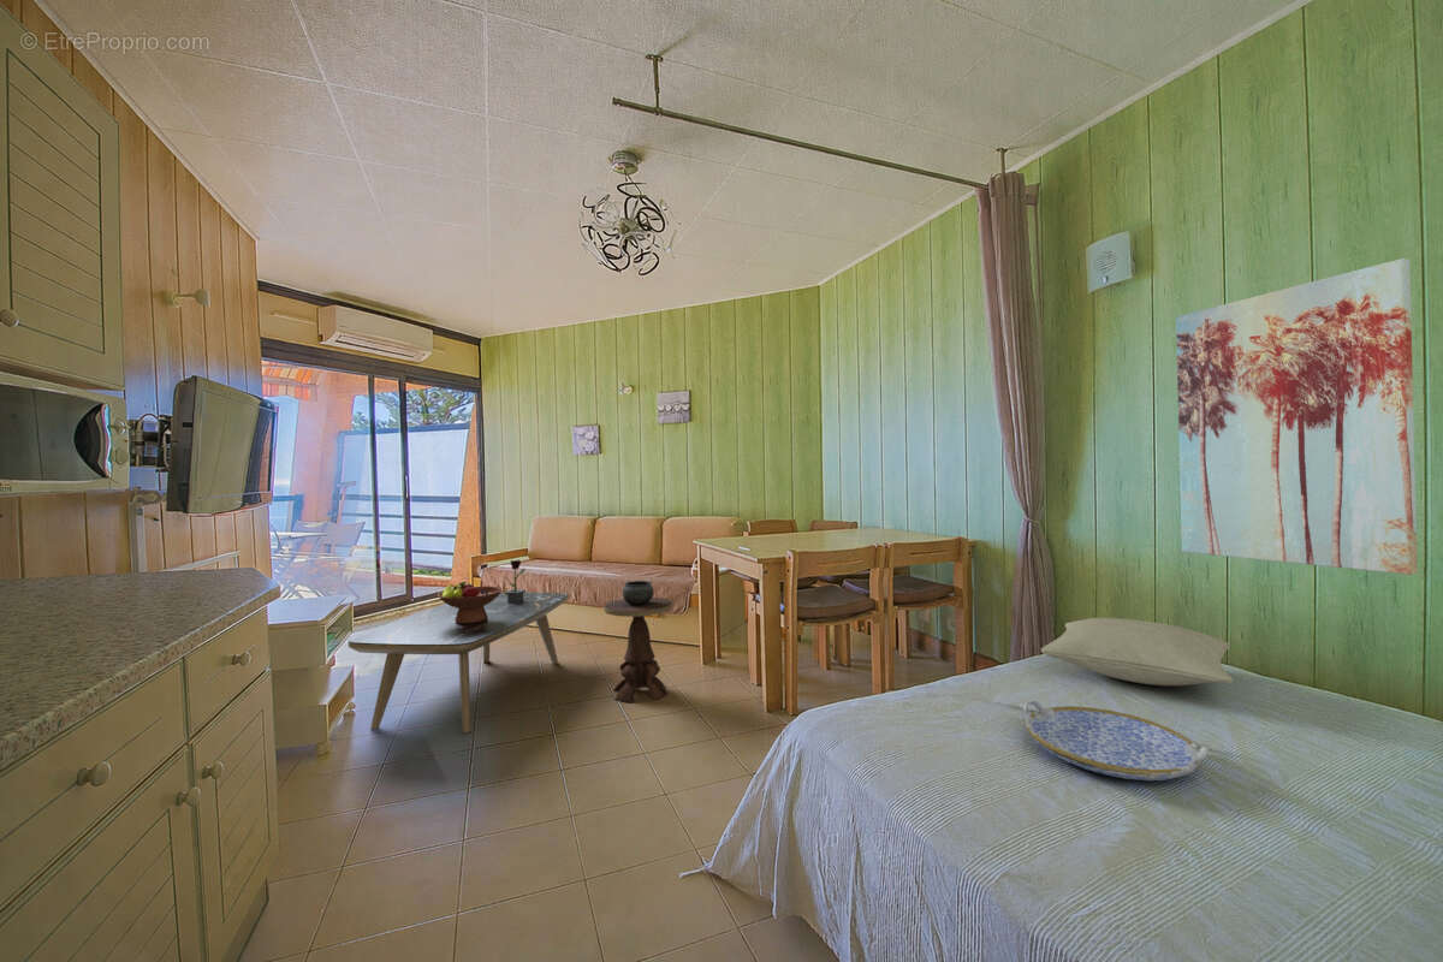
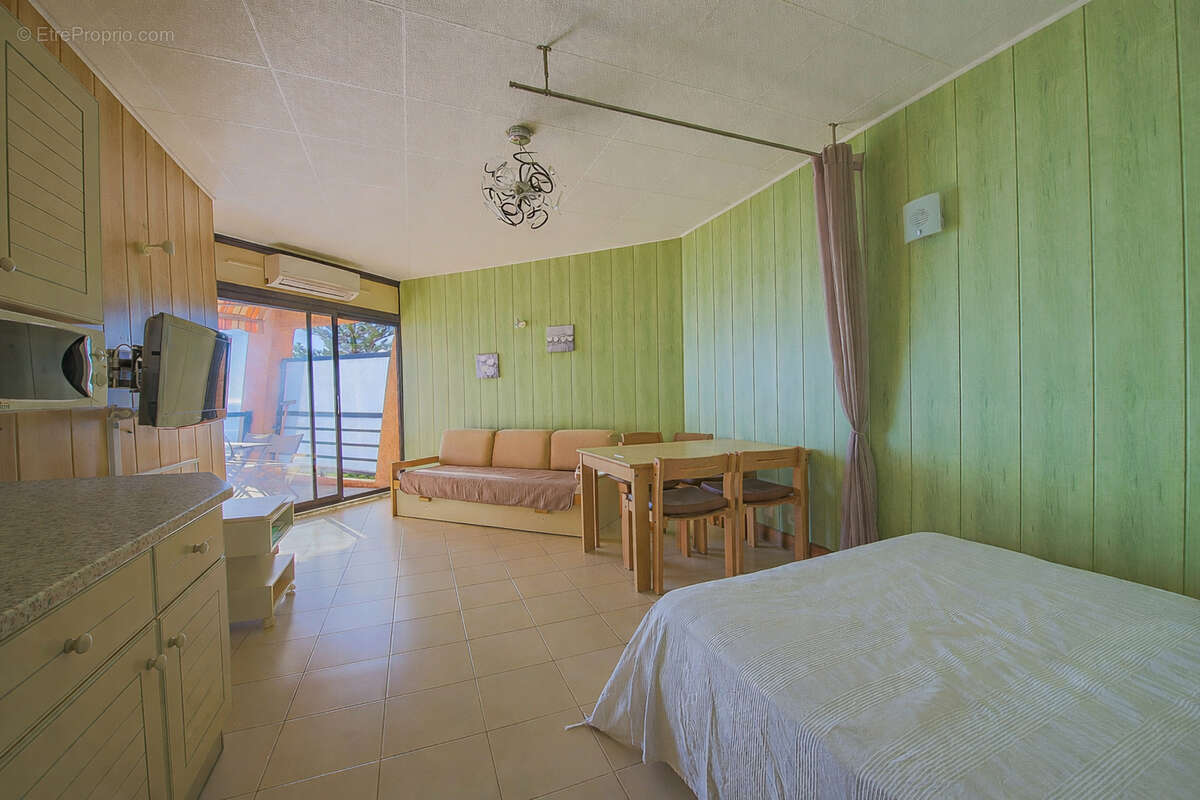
- pillow (1135, 647)
- fruit bowl (470, 600)
- serving tray (1108, 737)
- wall art (1278, 426)
- coffee table (476, 648)
- side table (639, 637)
- potted flower (515, 580)
